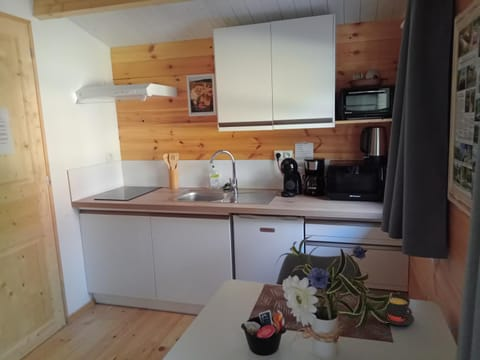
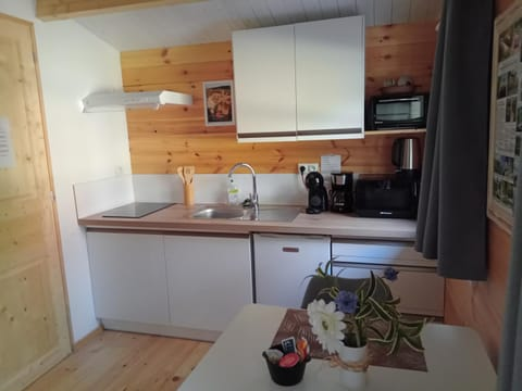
- teacup (397, 310)
